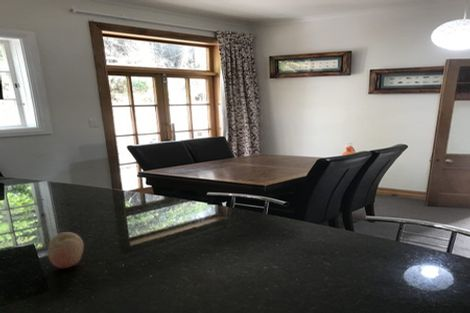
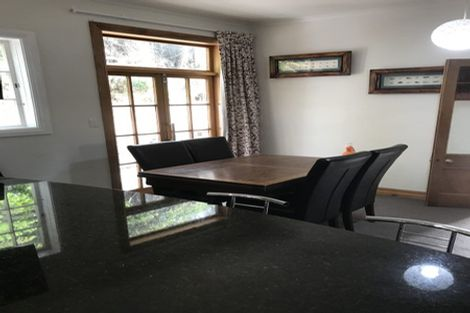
- fruit (66, 249)
